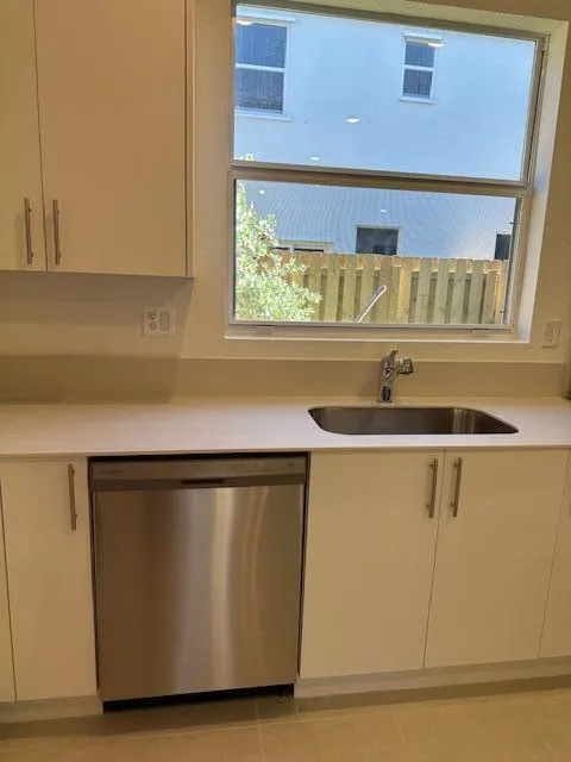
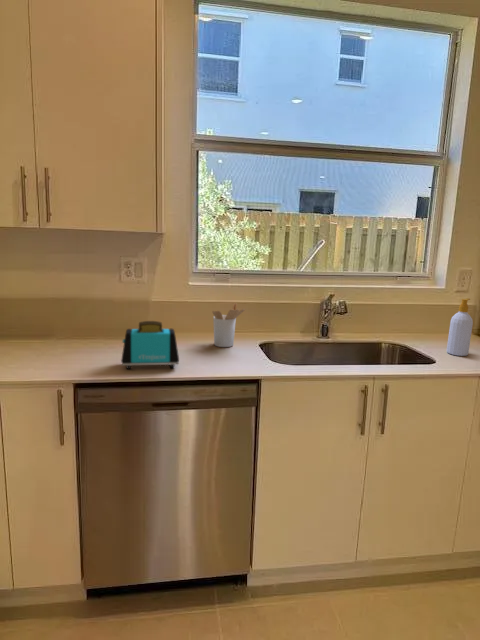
+ toaster (150, 344)
+ utensil holder (228, 325)
+ soap bottle (461, 326)
